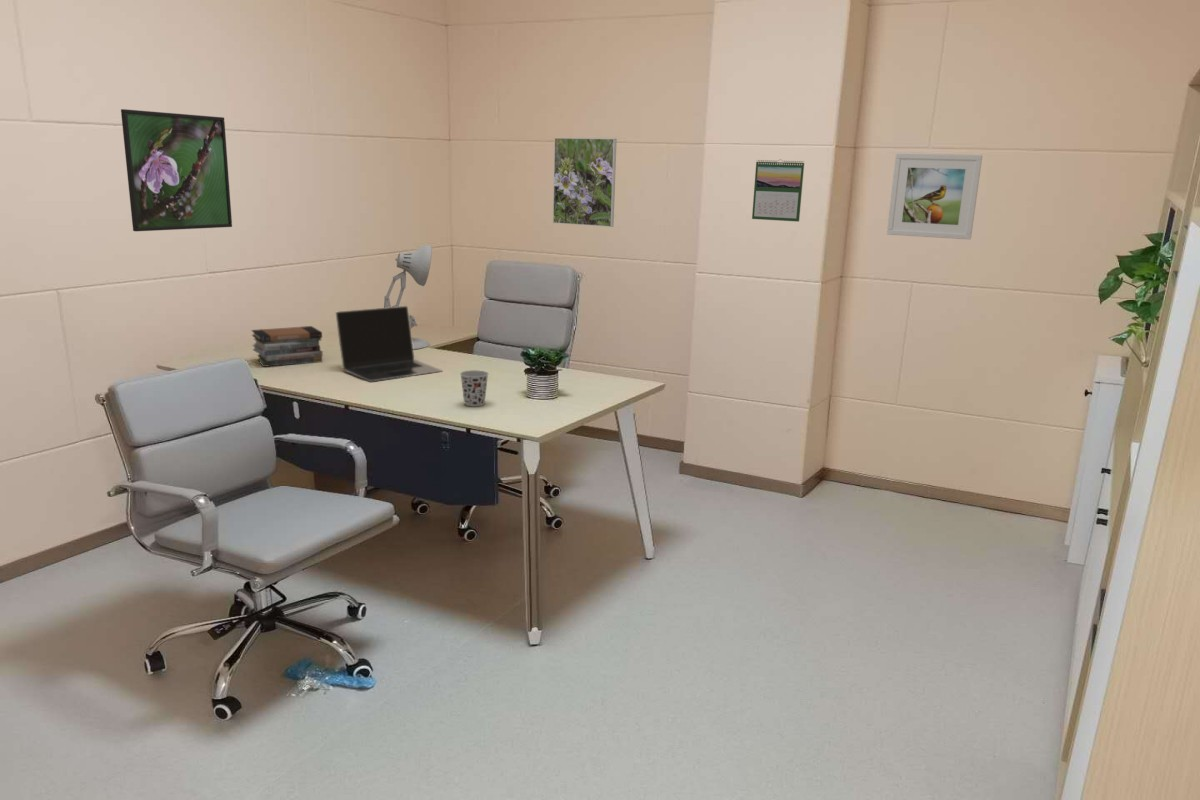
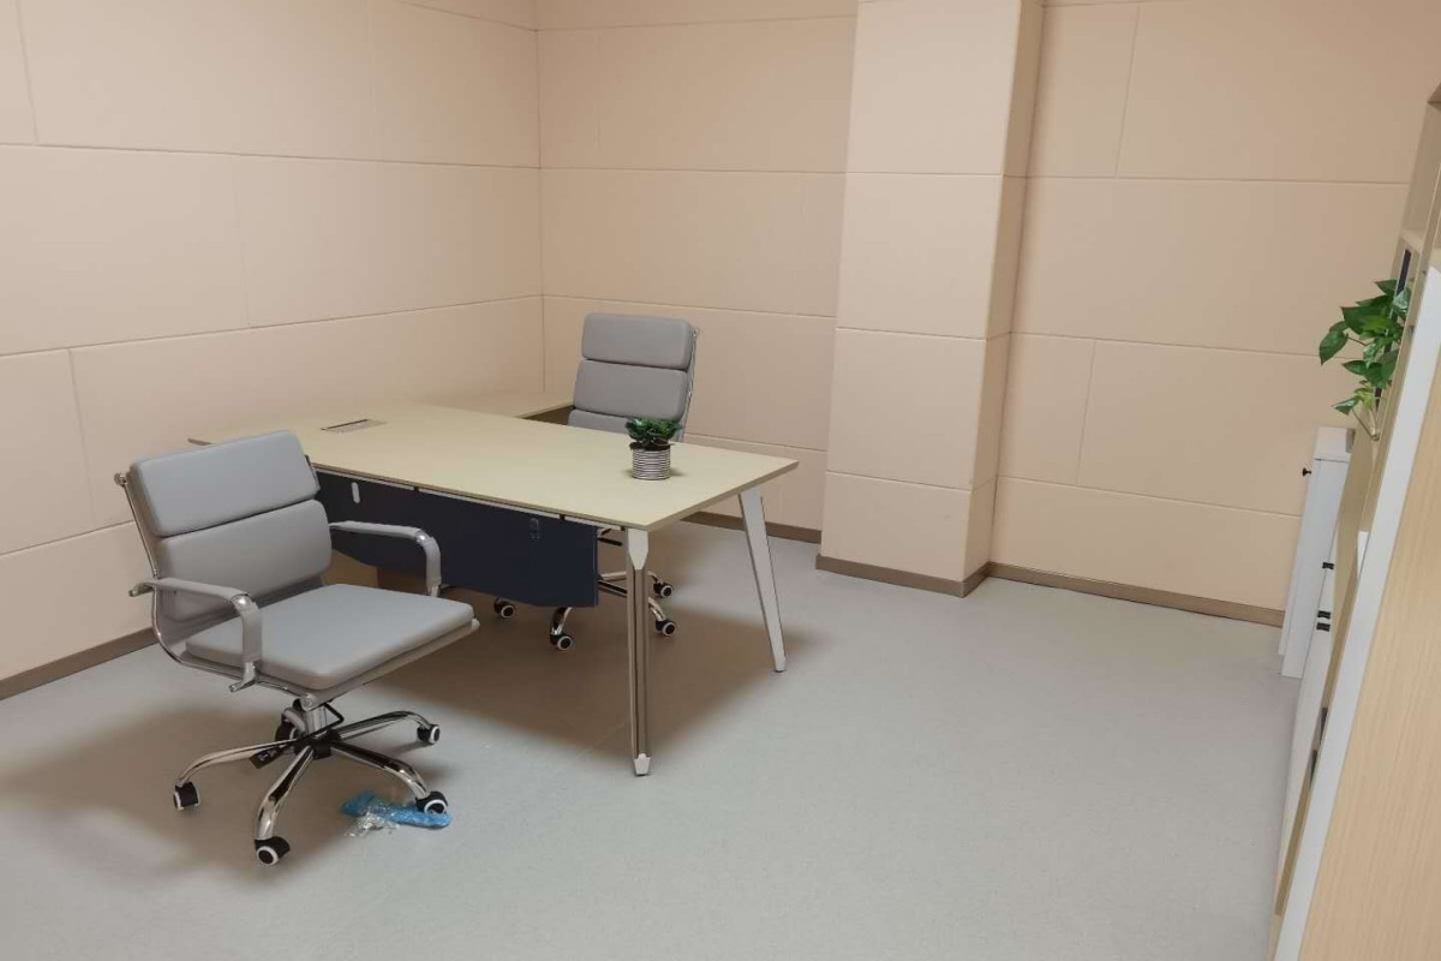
- laptop (389, 342)
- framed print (180, 172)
- book stack (287, 346)
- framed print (583, 182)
- desk lamp (402, 293)
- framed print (933, 196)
- calendar (777, 190)
- cup (474, 388)
